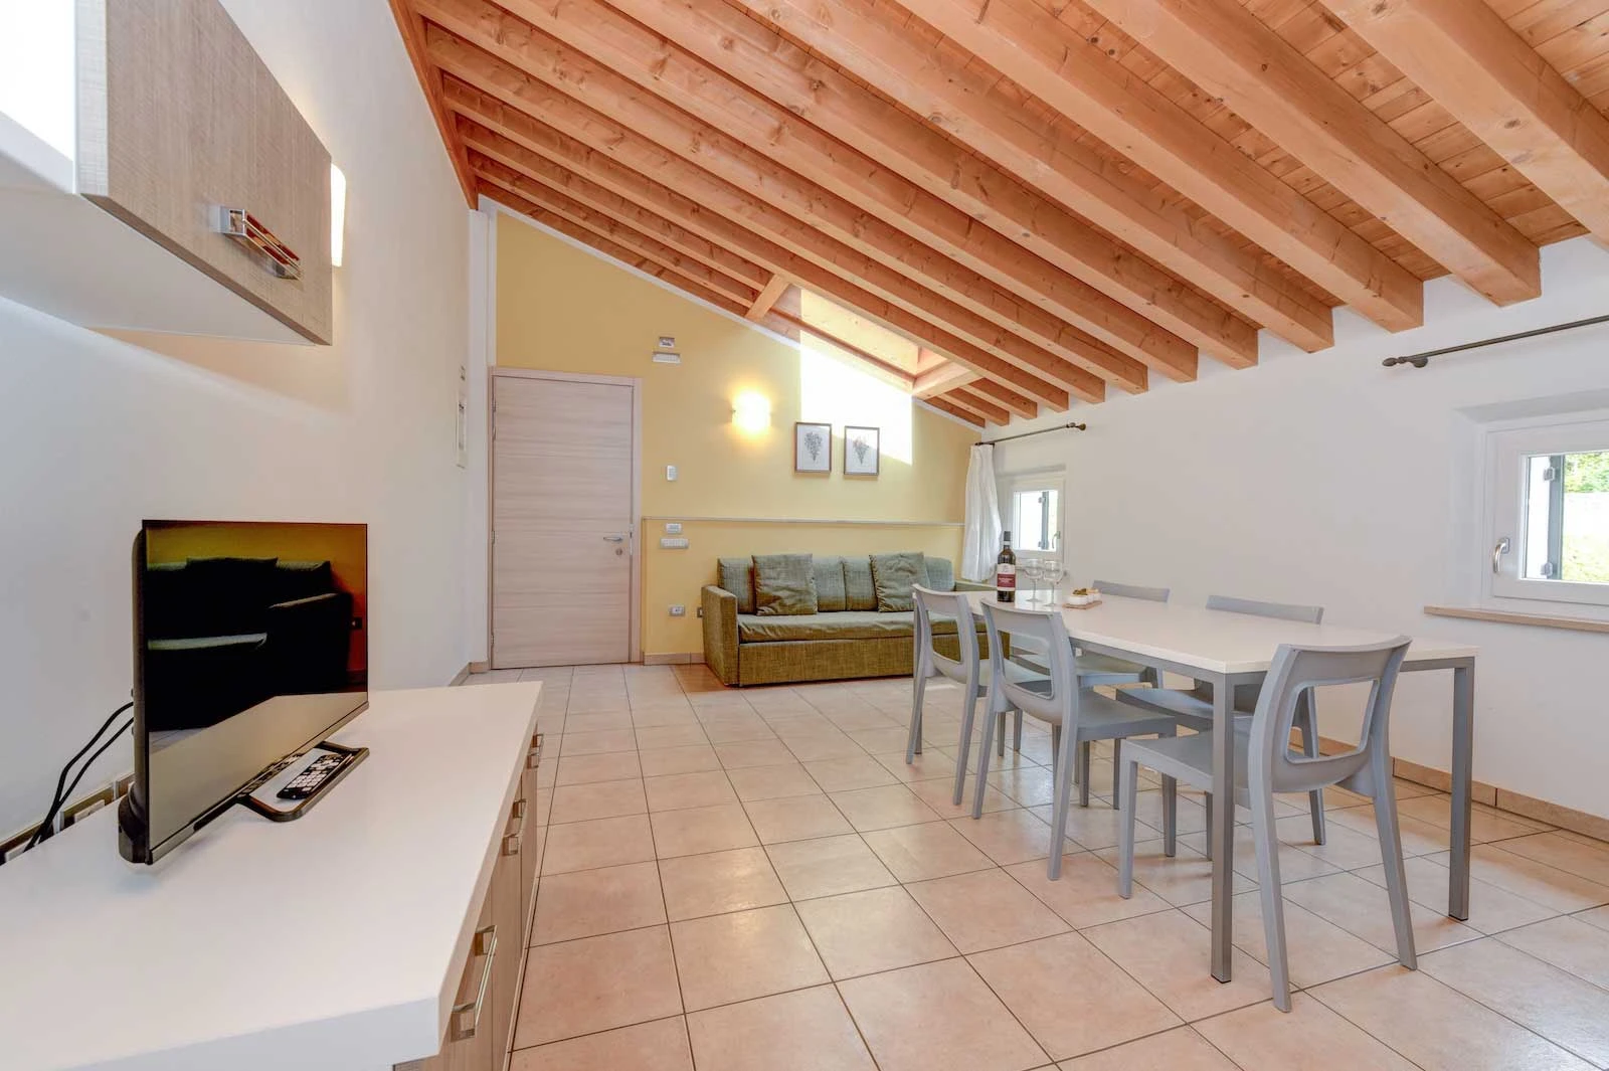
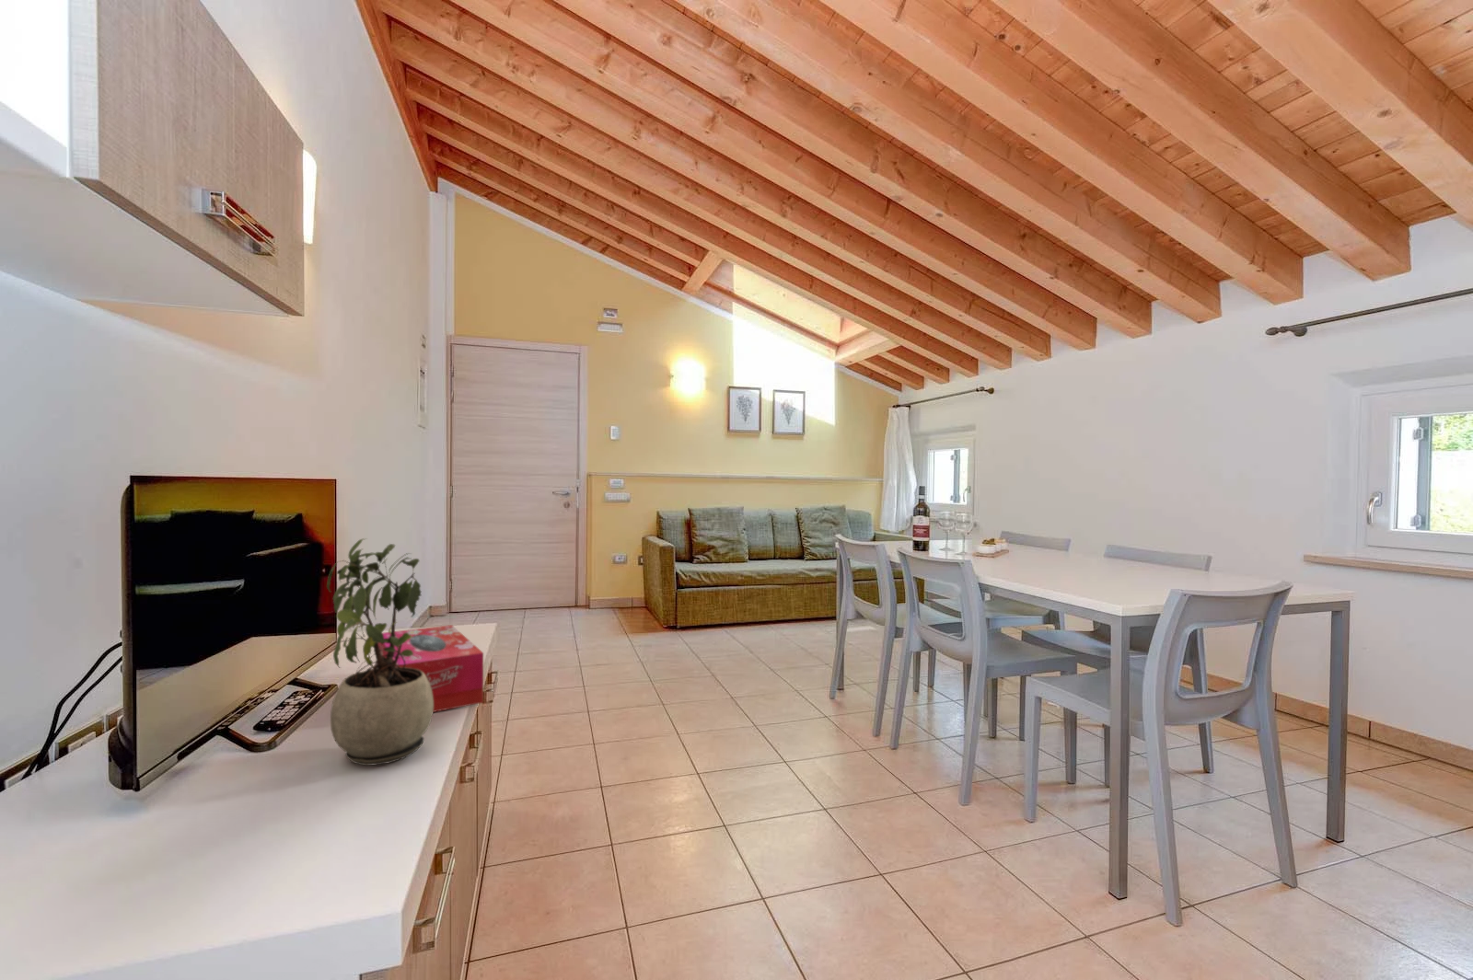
+ tissue box (427, 665)
+ potted plant (376, 652)
